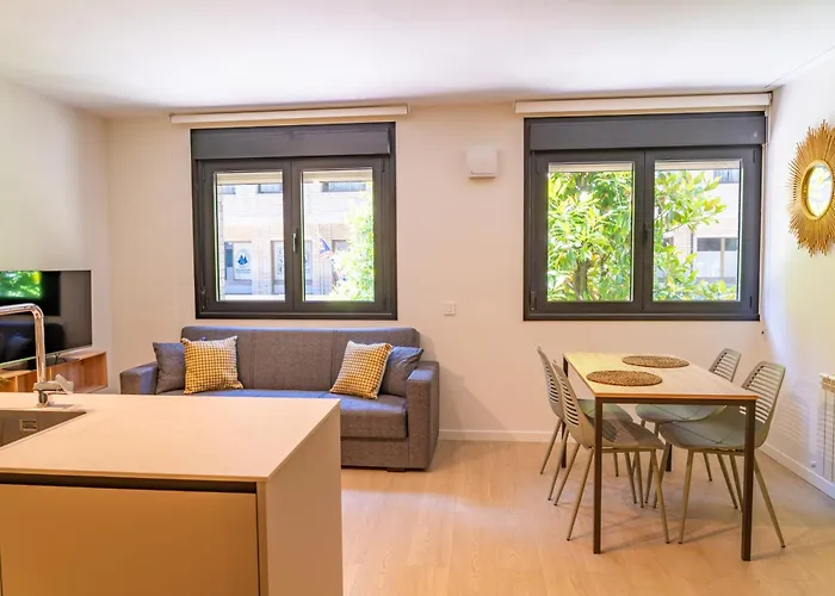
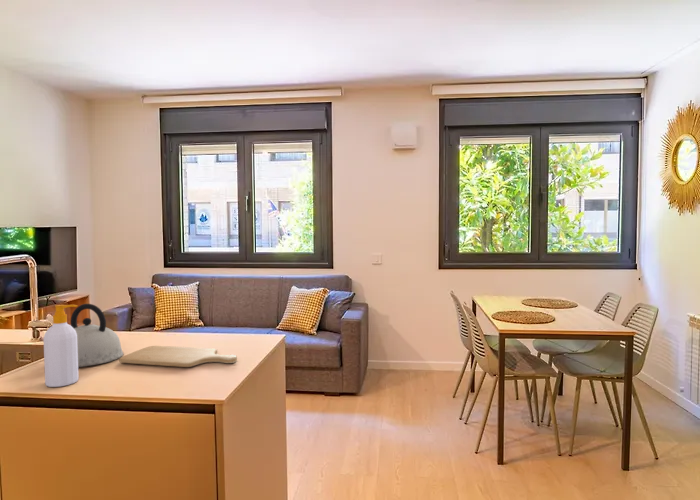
+ kettle (84, 331)
+ chopping board (184, 356)
+ soap bottle (62, 343)
